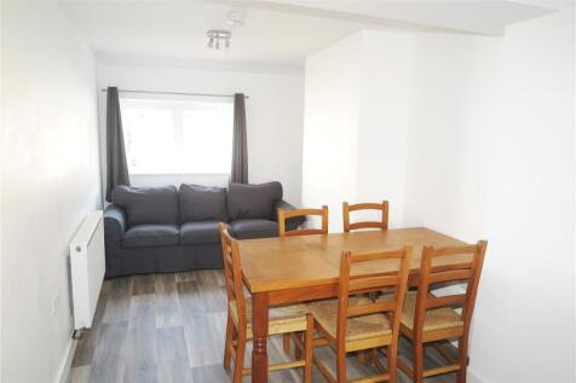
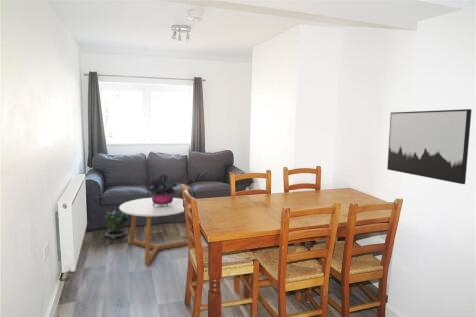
+ coffee table (150, 227)
+ potted plant (118, 221)
+ potted plant (162, 189)
+ wall art (423, 143)
